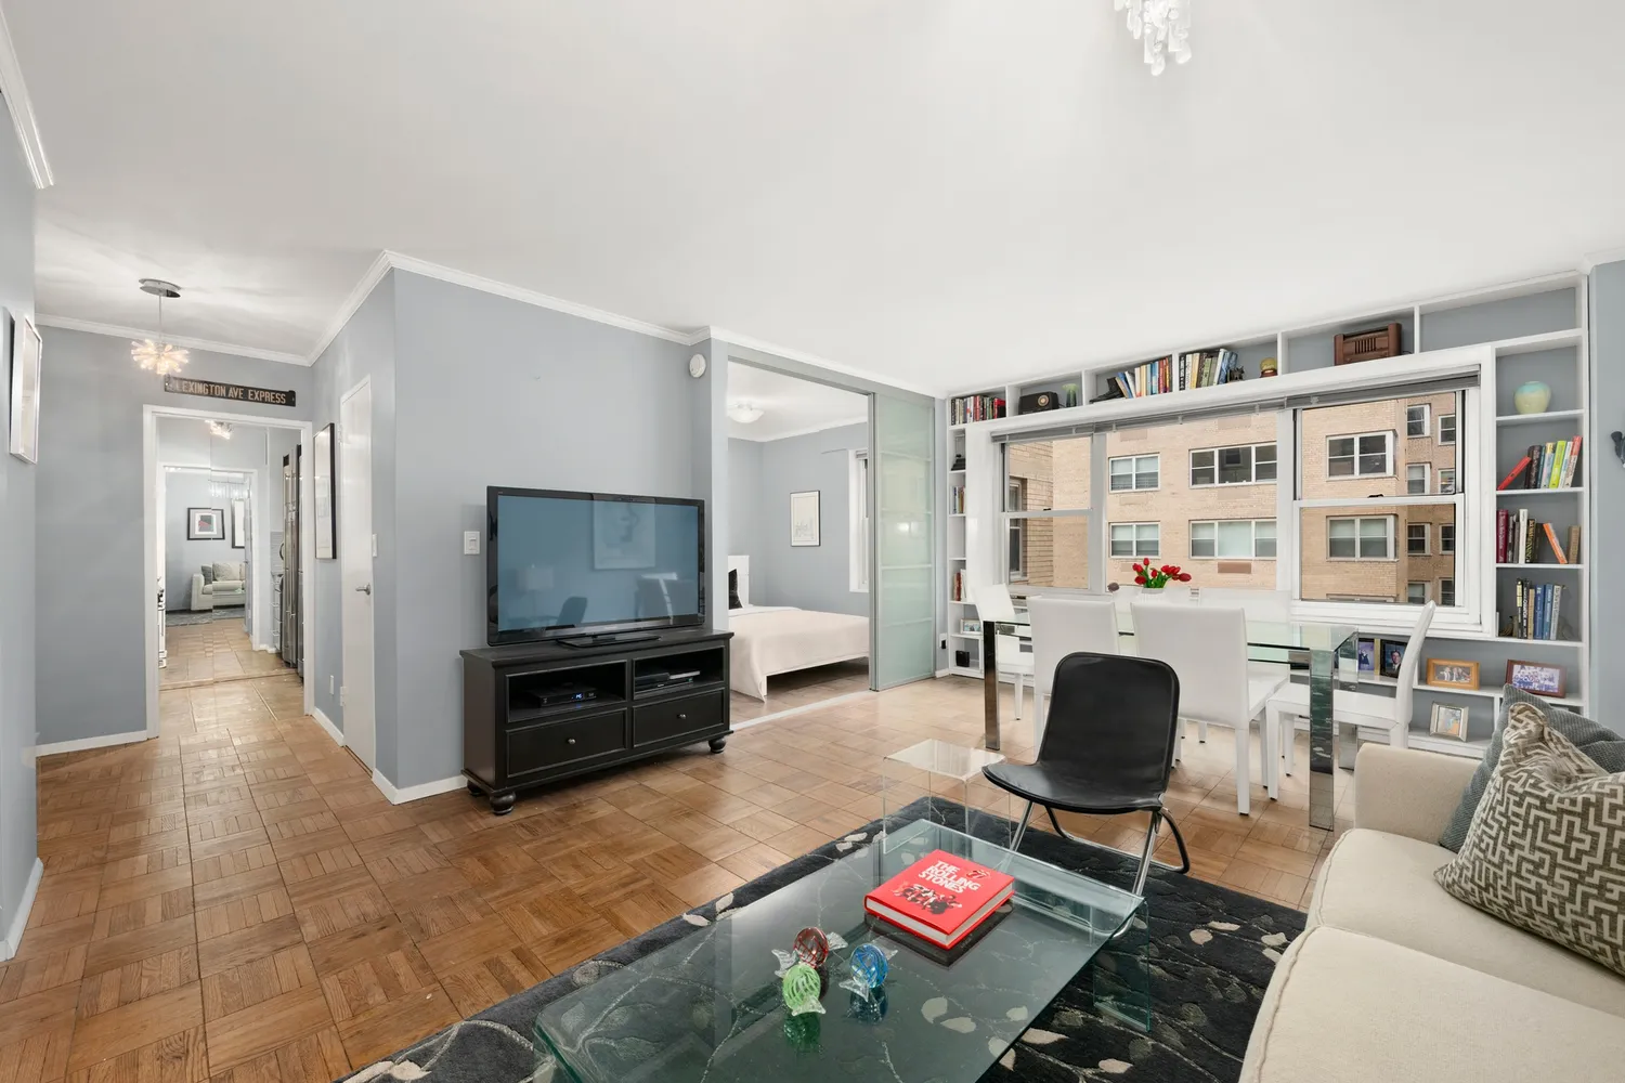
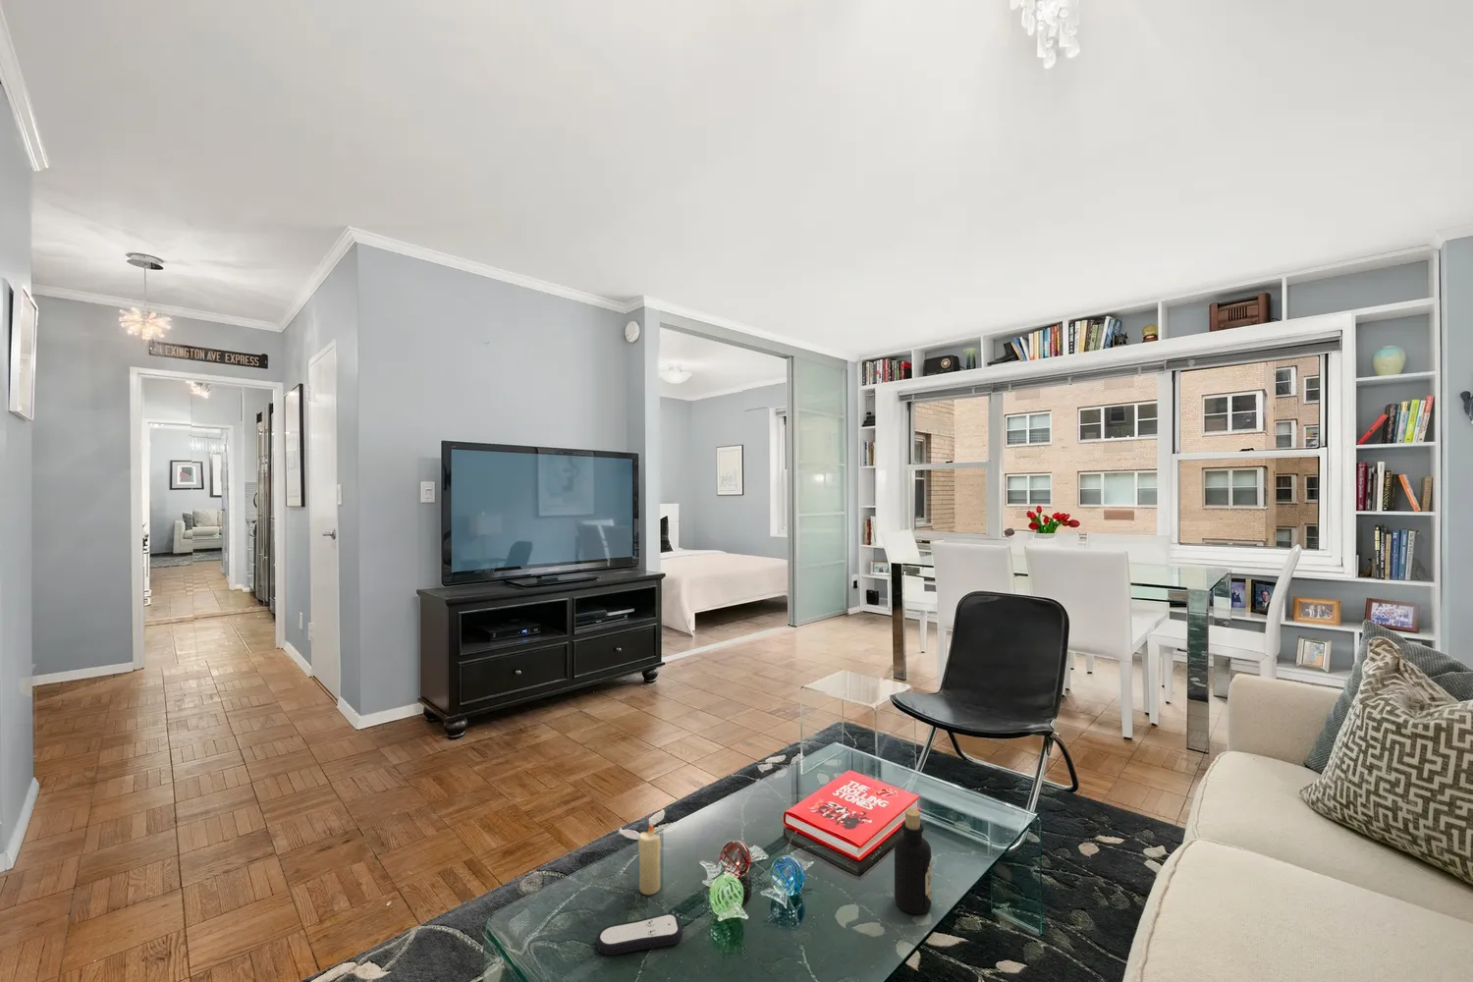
+ remote control (639, 934)
+ bottle (912, 857)
+ candle (649, 855)
